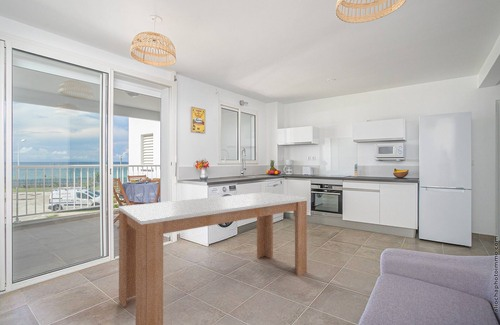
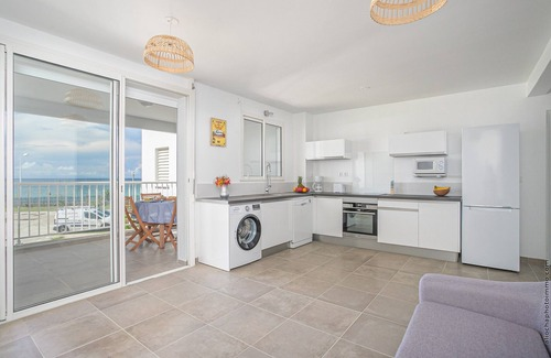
- dining table (221, 223)
